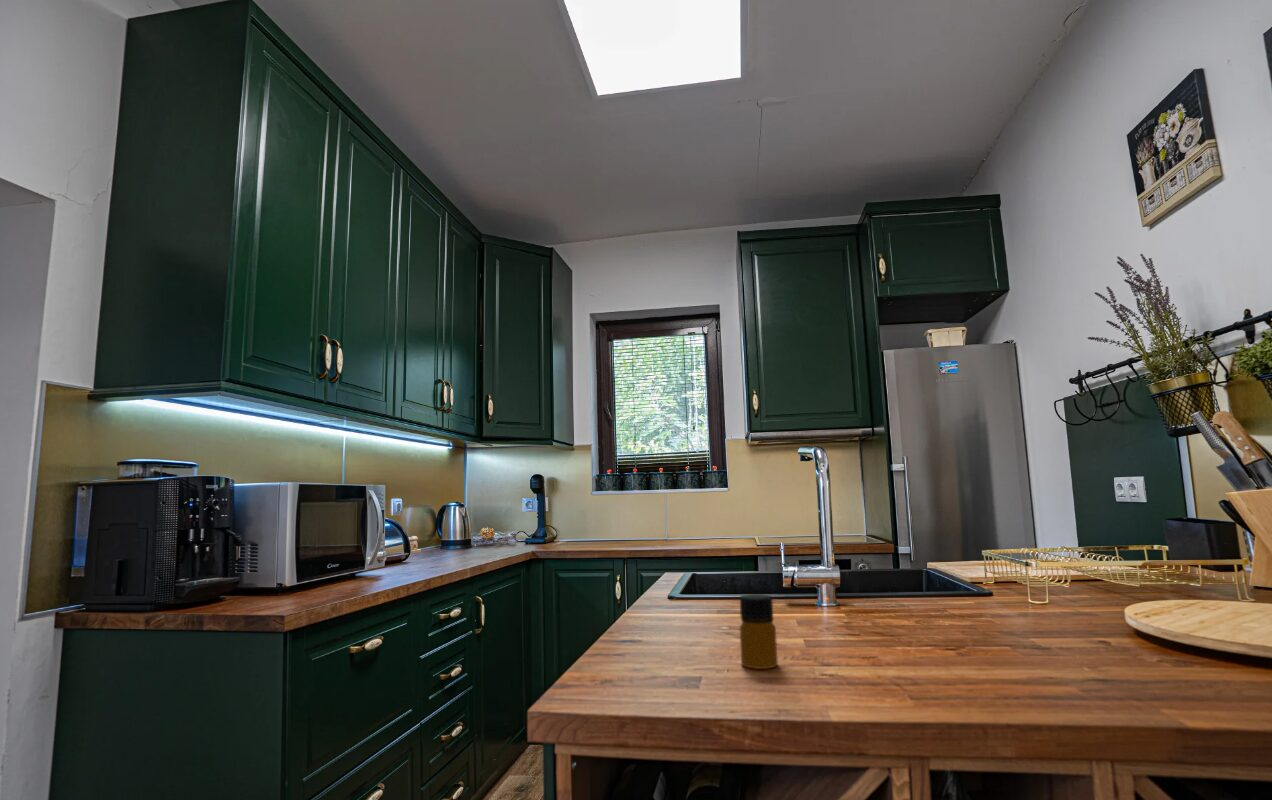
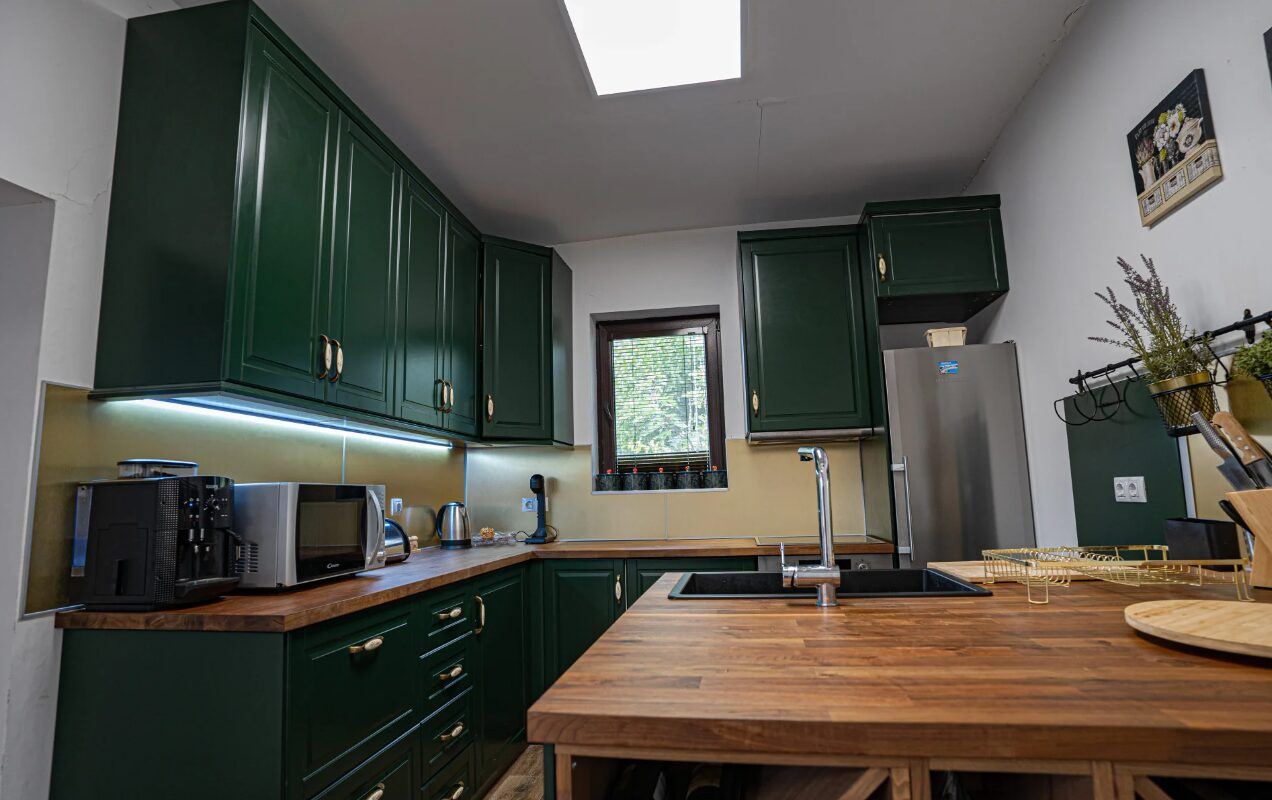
- bottle (757, 630)
